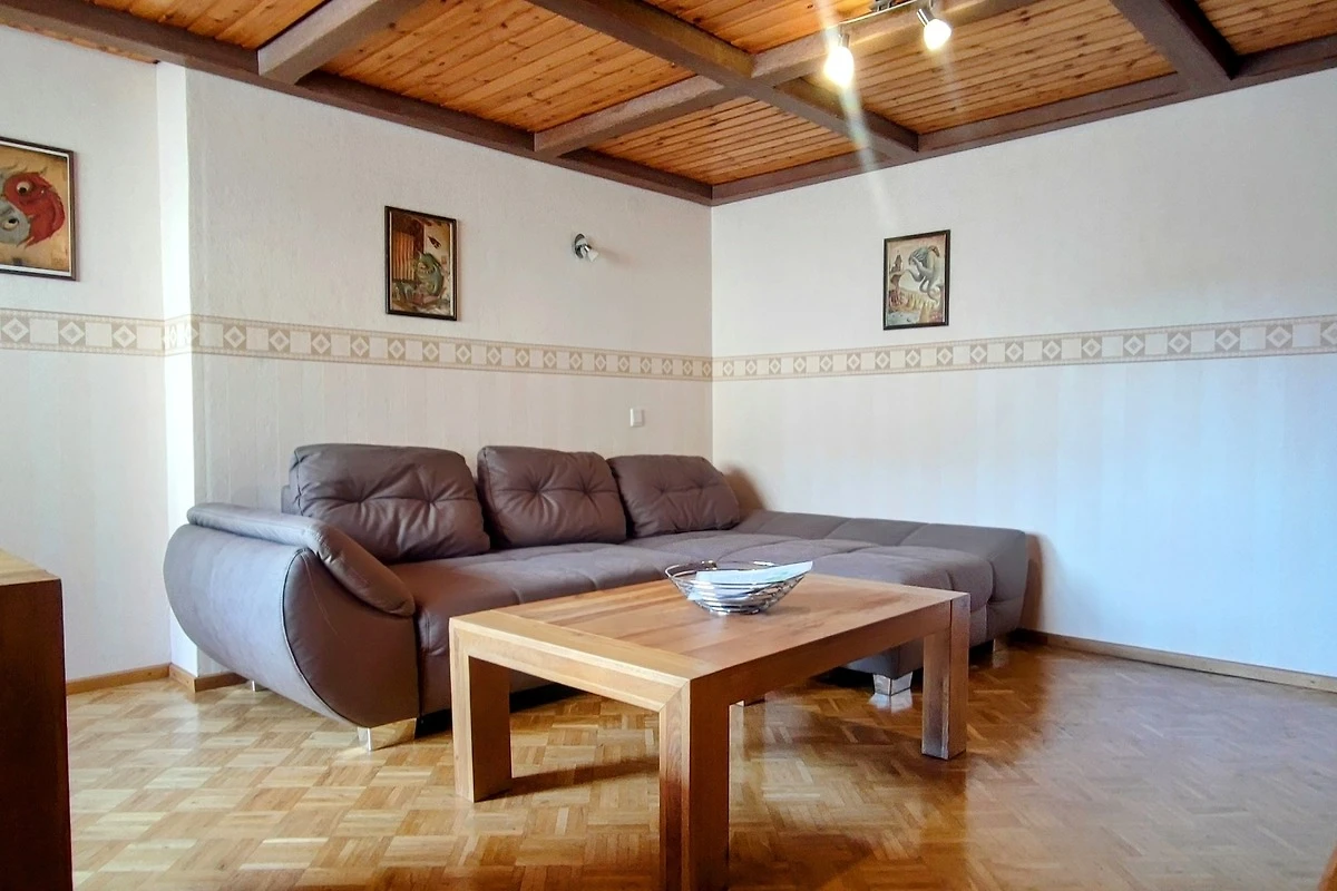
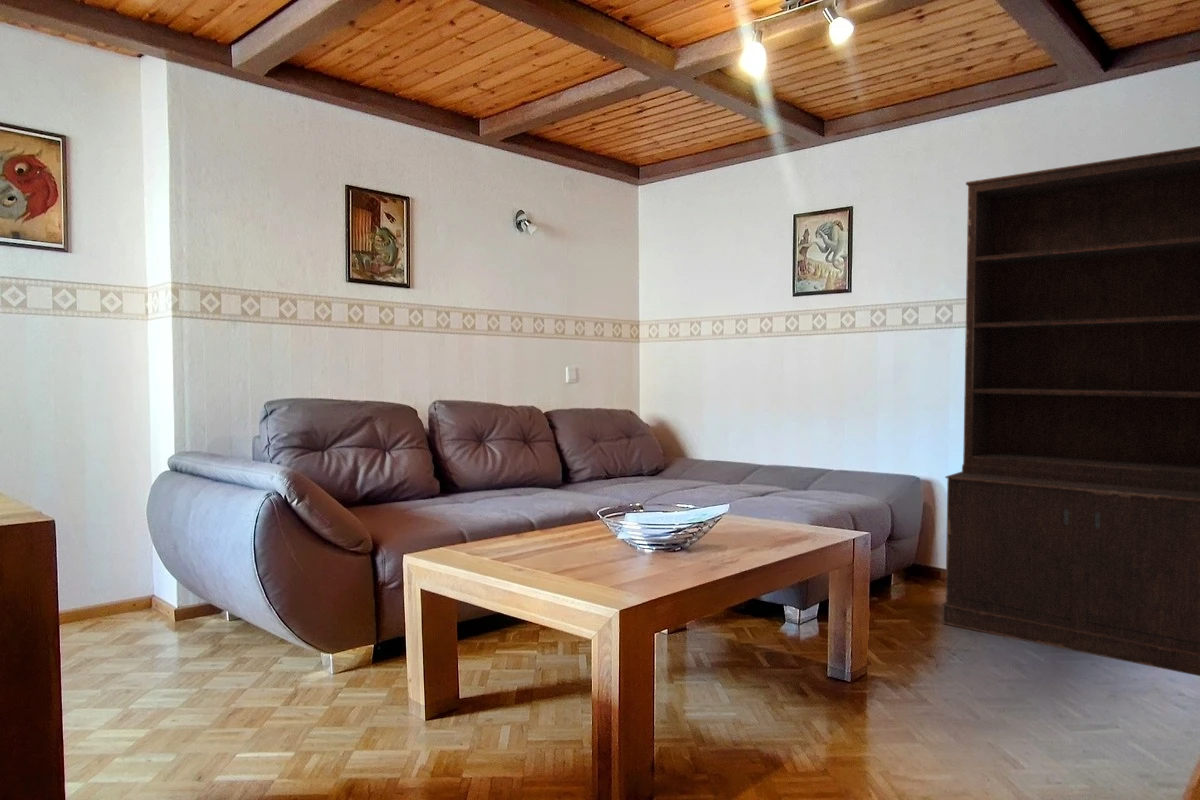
+ bookcase (1096, 403)
